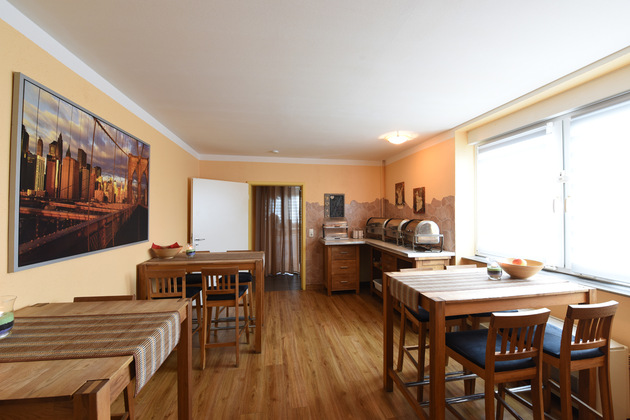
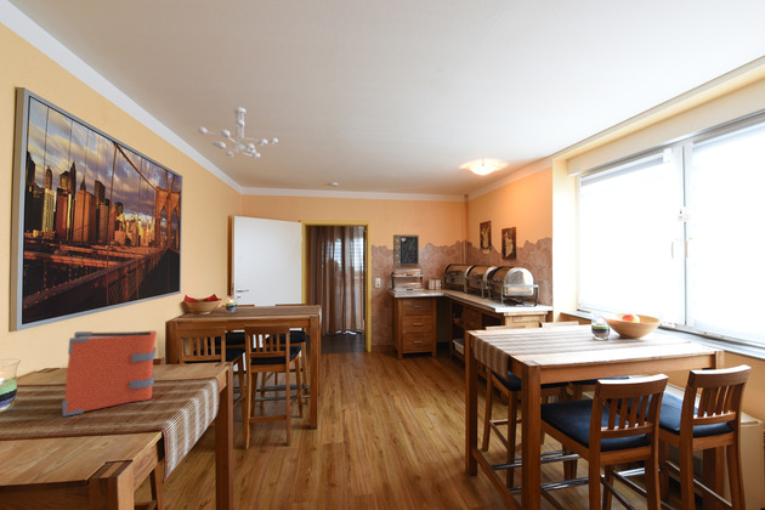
+ ceiling light fixture (239, 131)
+ book (113, 365)
